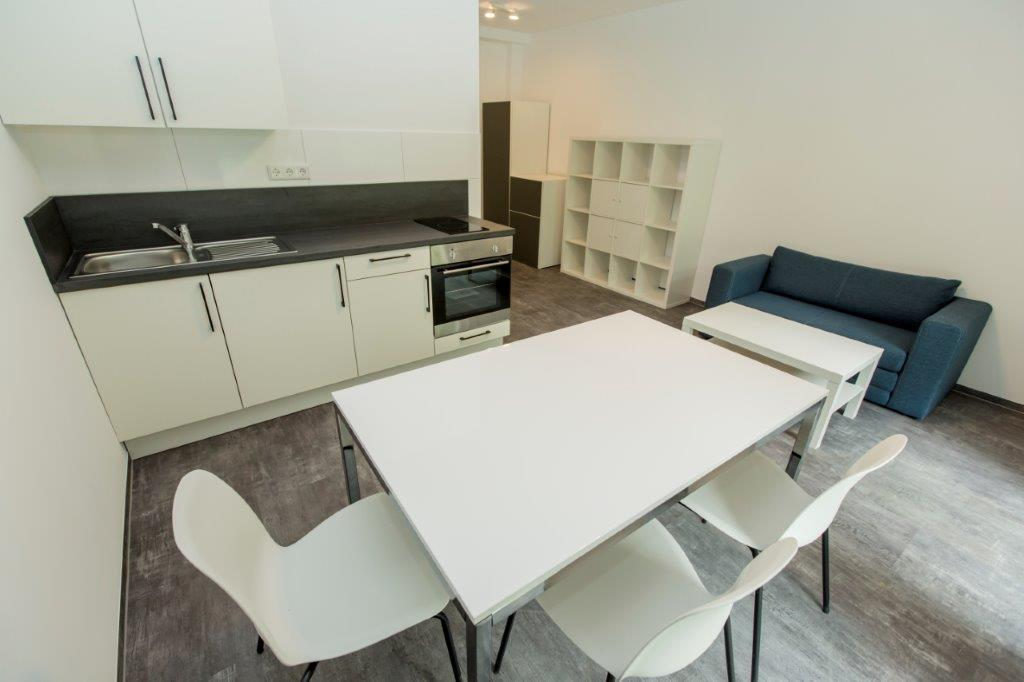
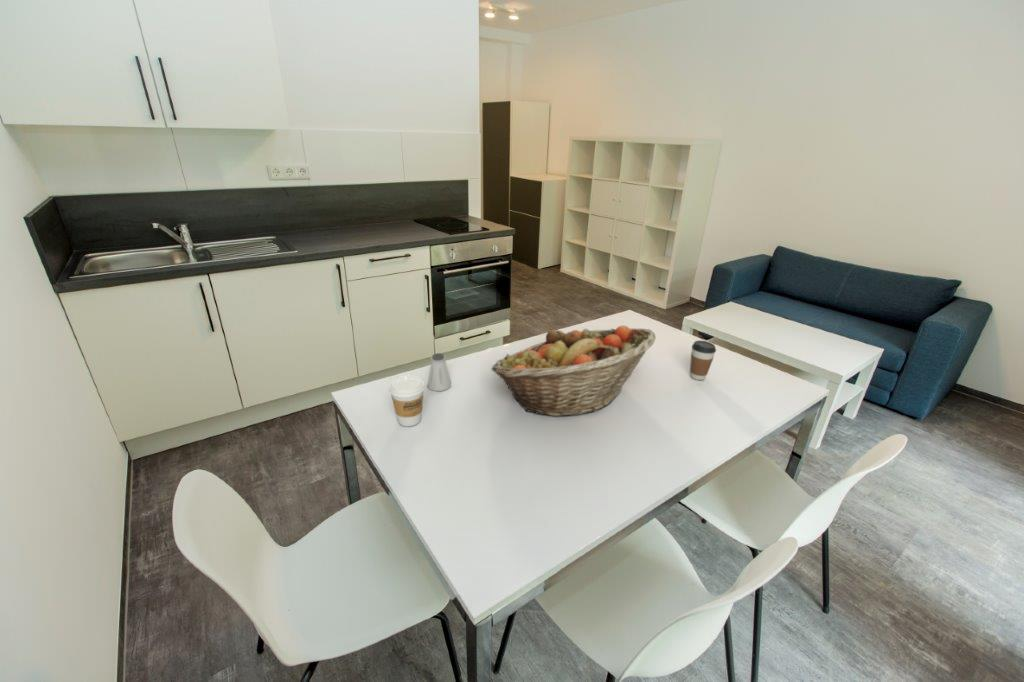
+ fruit basket (574, 361)
+ coffee cup (701, 360)
+ saltshaker (438, 370)
+ coffee cup (407, 400)
